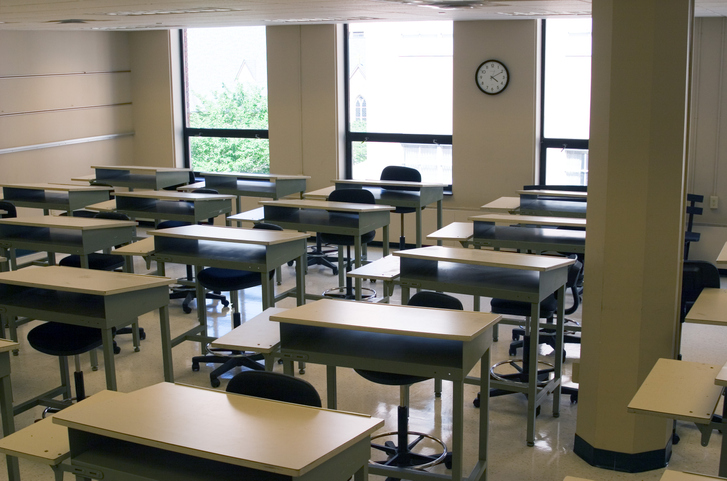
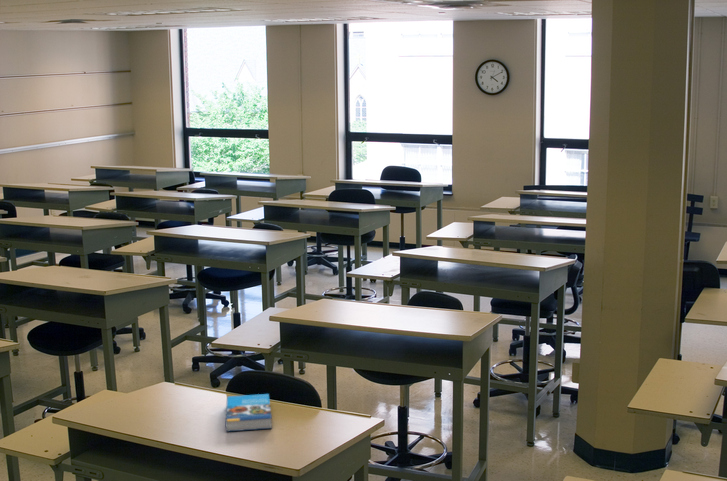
+ book (248, 411)
